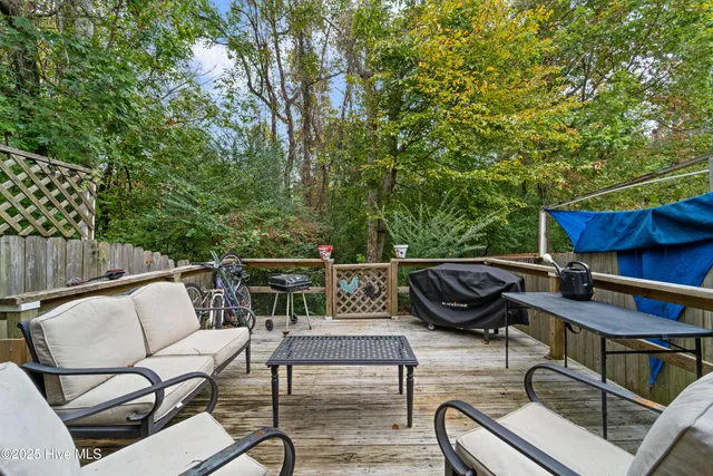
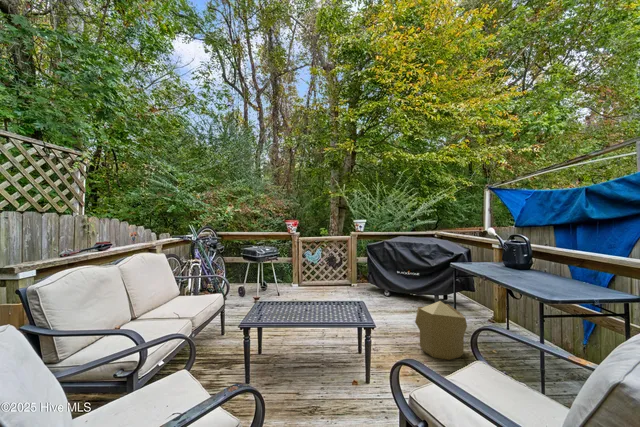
+ pouf (440, 325)
